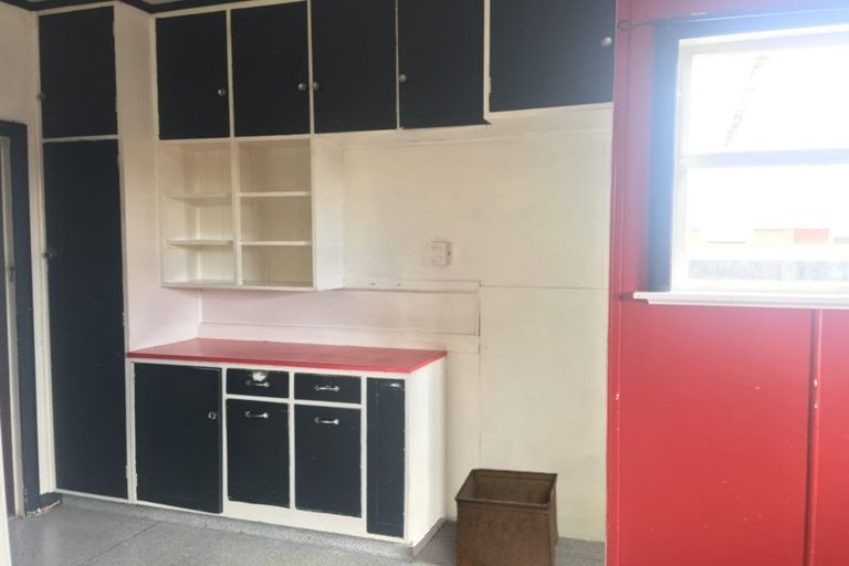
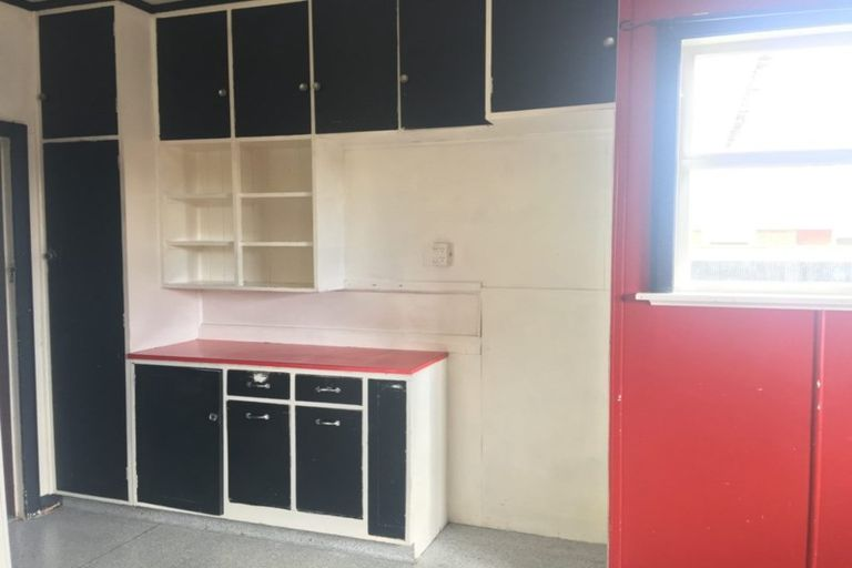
- storage bin (510, 518)
